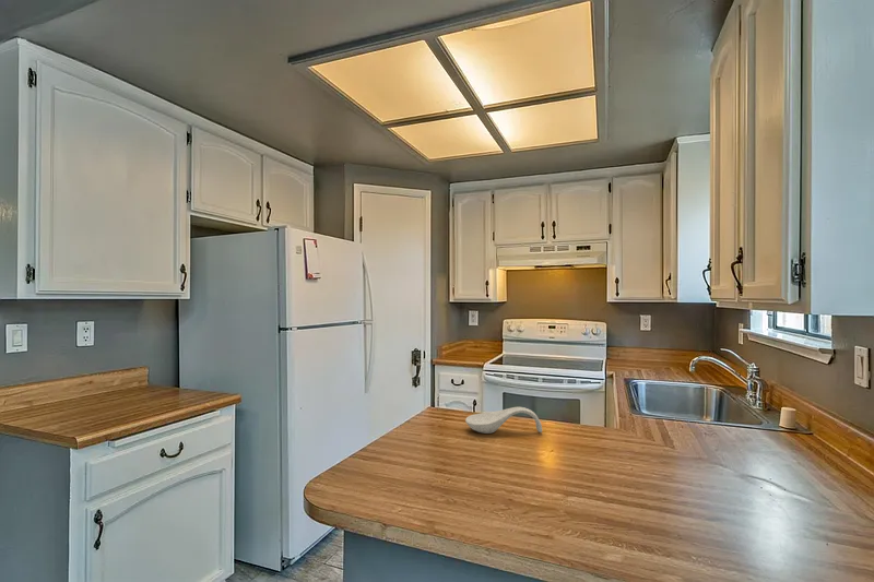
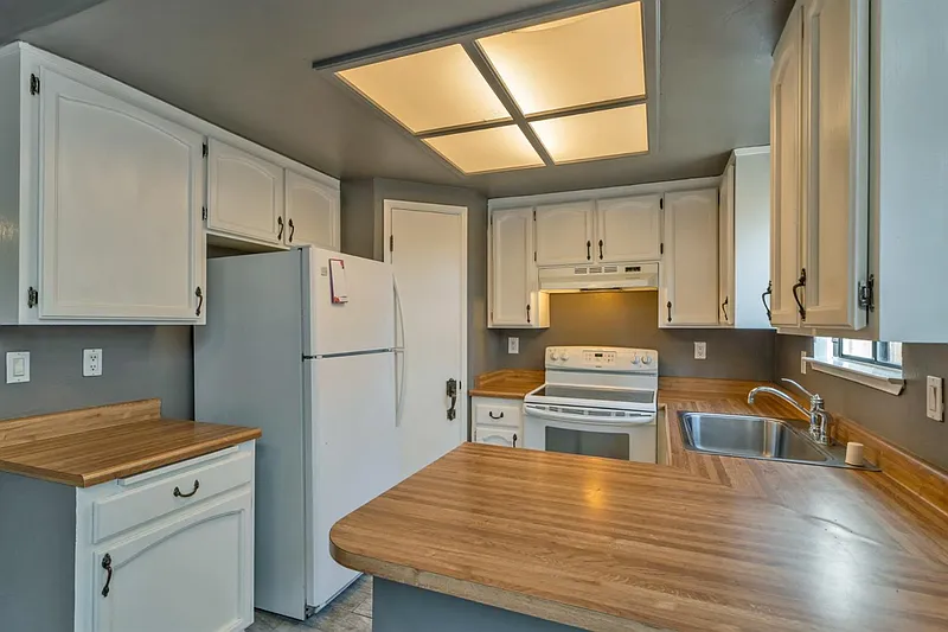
- spoon rest (503, 418)
